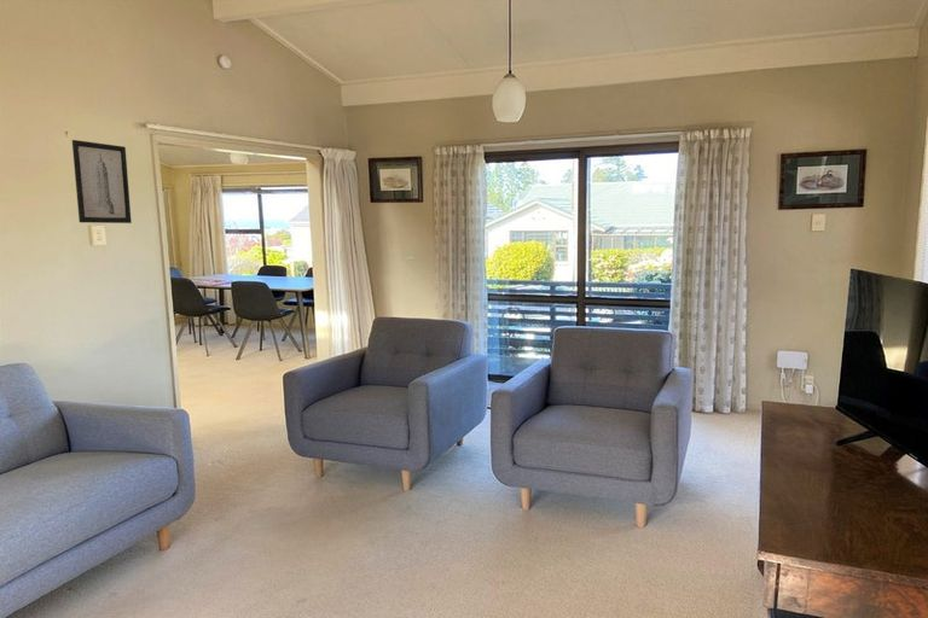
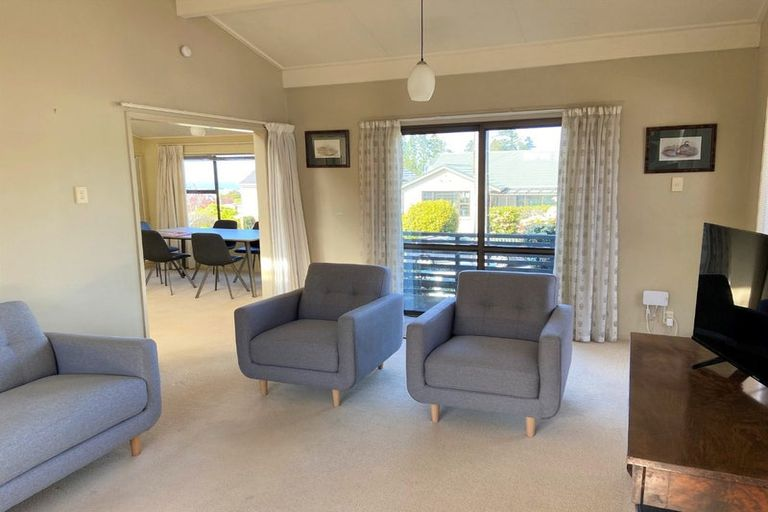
- wall art (103, 183)
